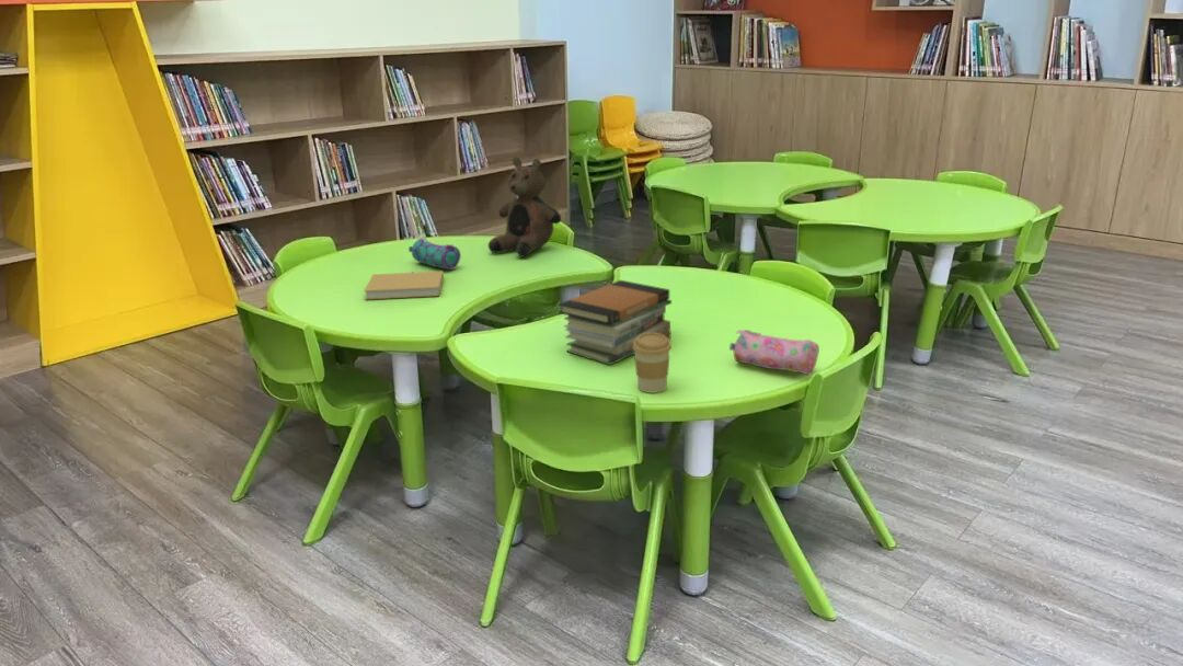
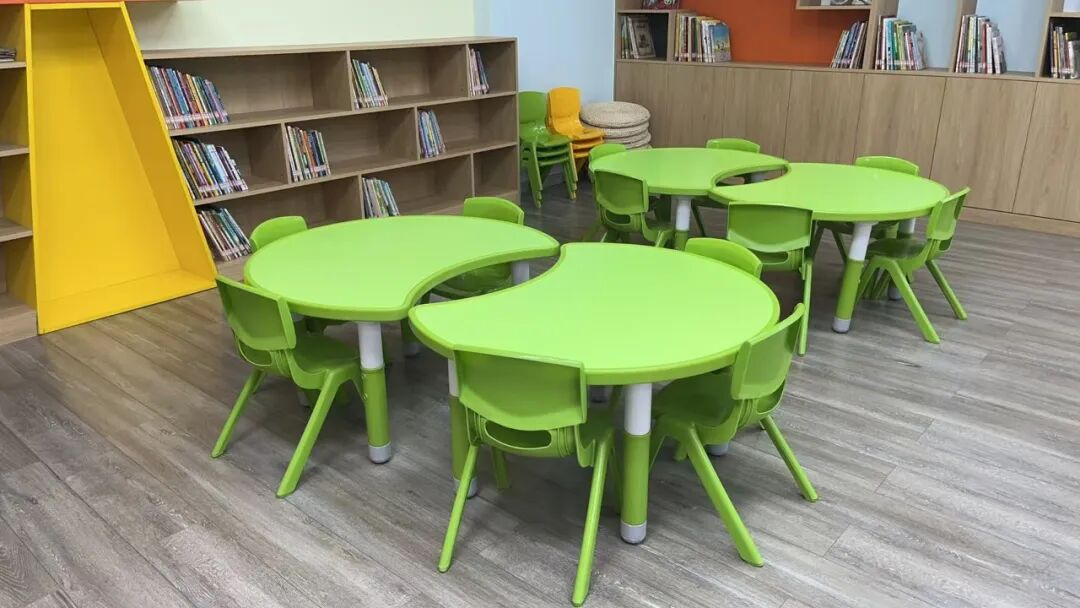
- book stack (617, 321)
- coffee cup (652, 361)
- teddy bear (520, 205)
- pencil case (435, 253)
- pencil case (774, 352)
- book (404, 285)
